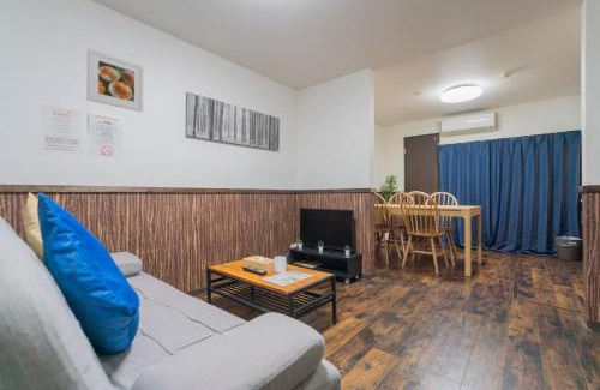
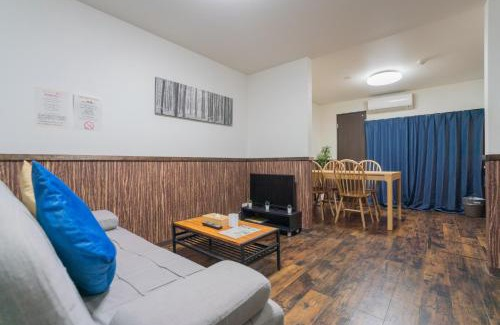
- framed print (116, 82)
